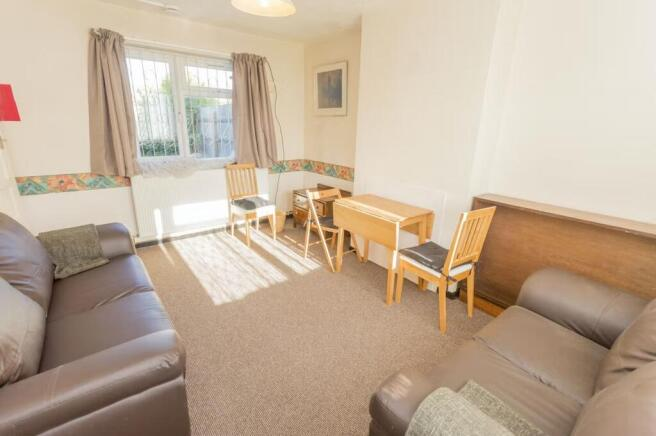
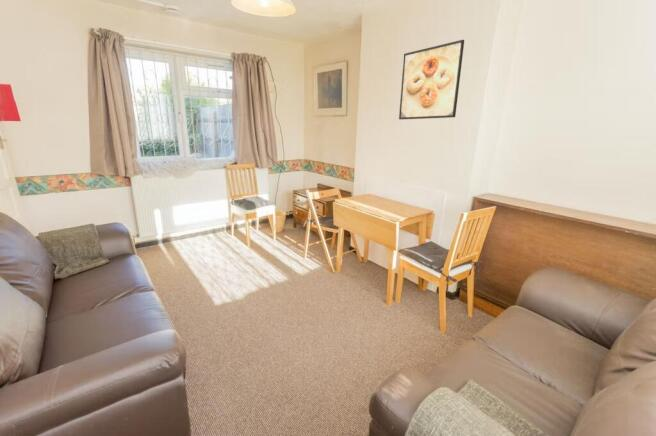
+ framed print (428, 83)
